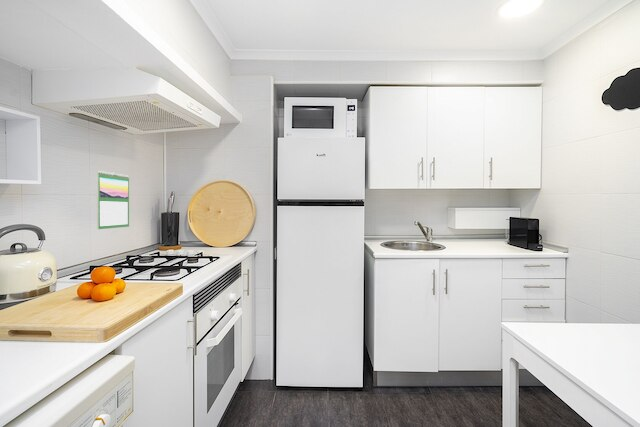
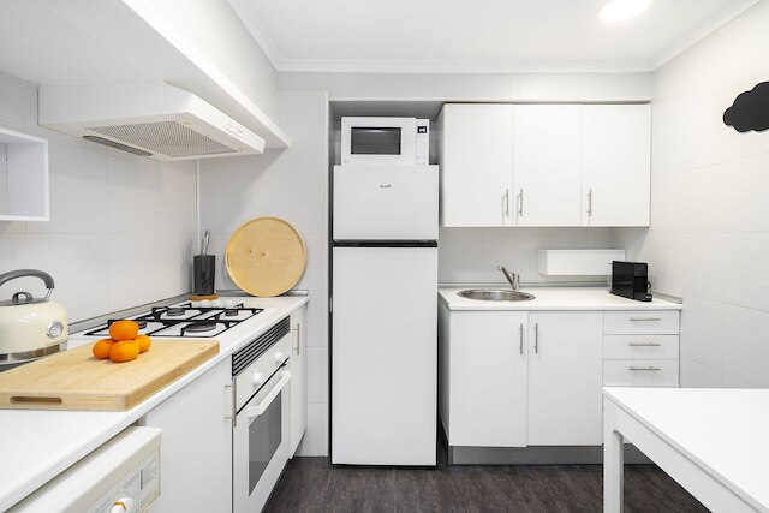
- calendar (114, 200)
